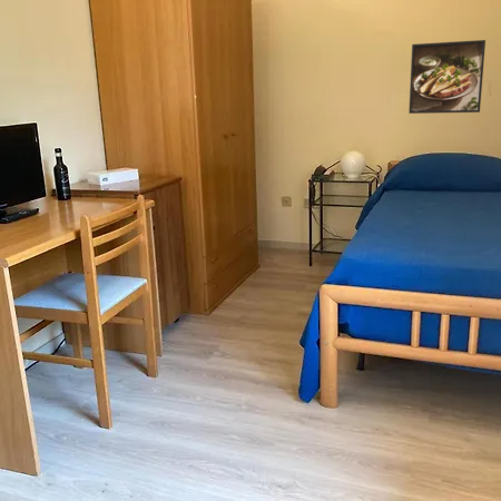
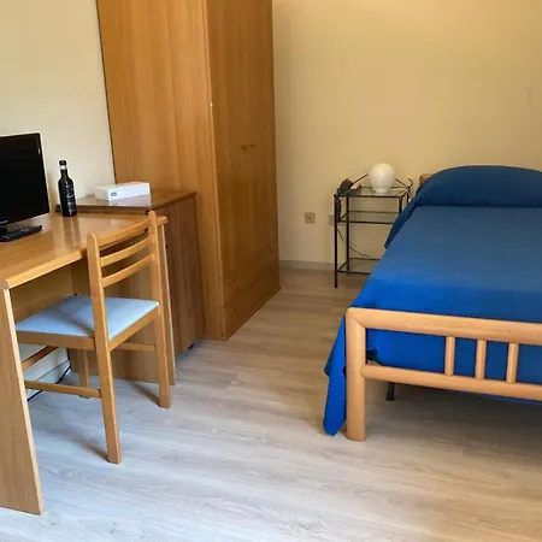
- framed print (445, 78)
